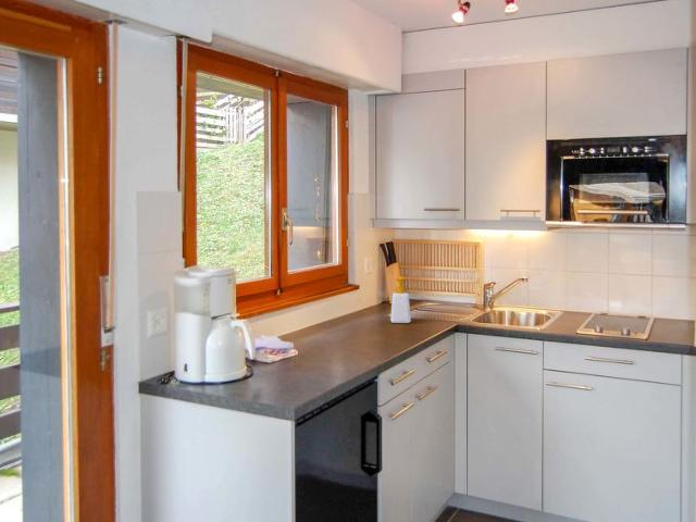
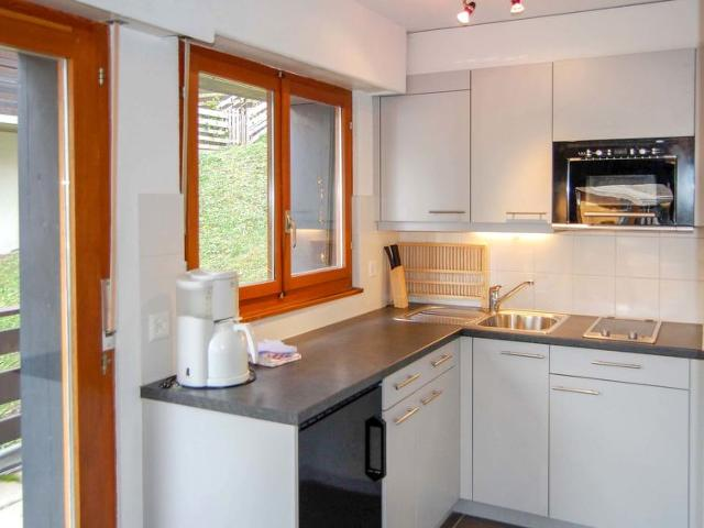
- soap bottle (405, 299)
